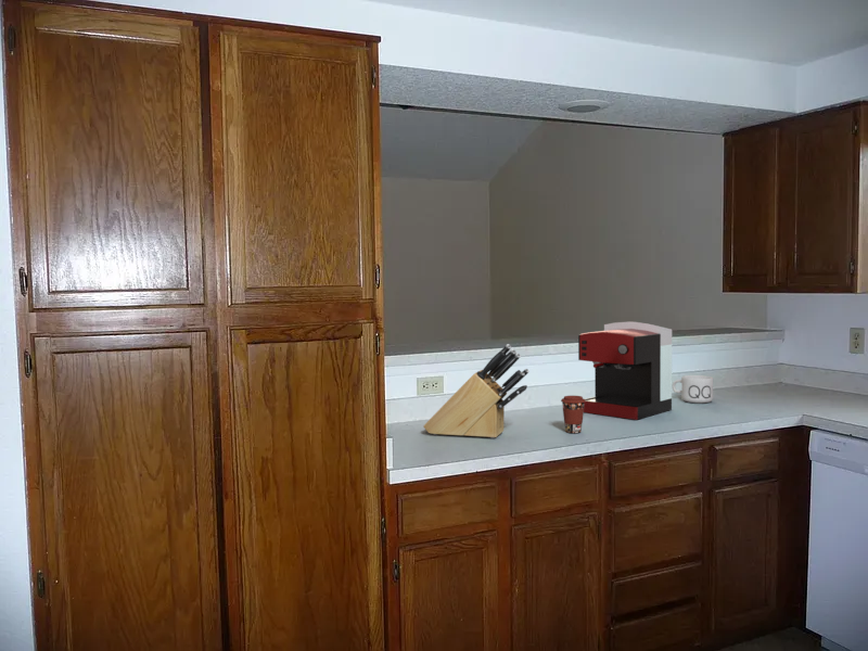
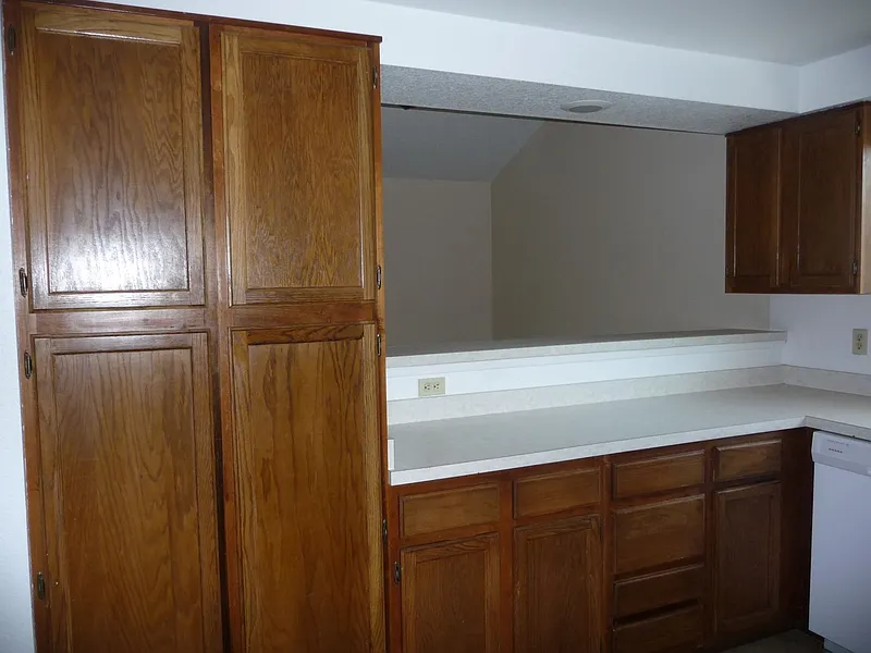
- coffee cup (573, 413)
- knife block (475, 388)
- coffee maker (620, 367)
- mug (691, 388)
